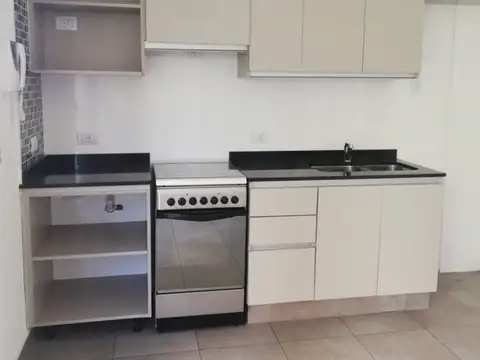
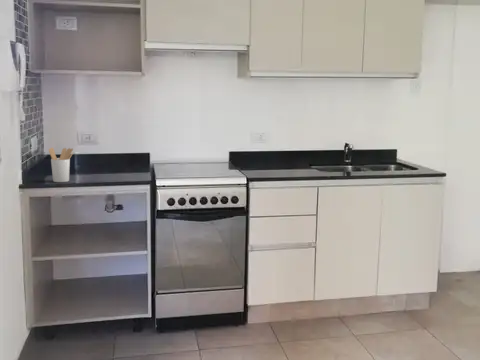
+ utensil holder (62, 164)
